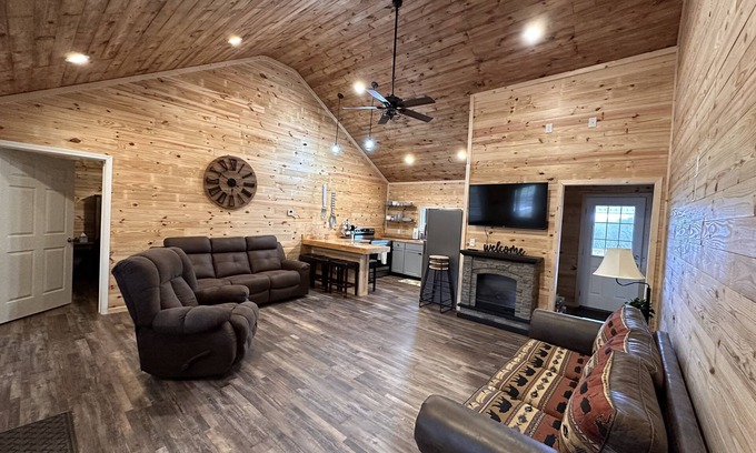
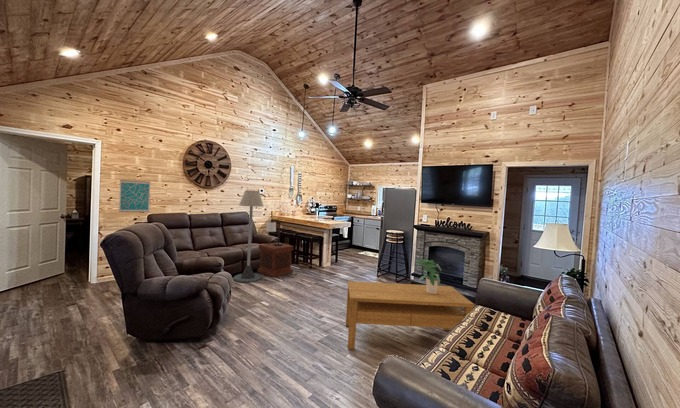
+ lamp (275, 231)
+ side table (275, 258)
+ coffee table (404, 314)
+ floor lamp (250, 234)
+ wall art (135, 196)
+ potted plant (429, 275)
